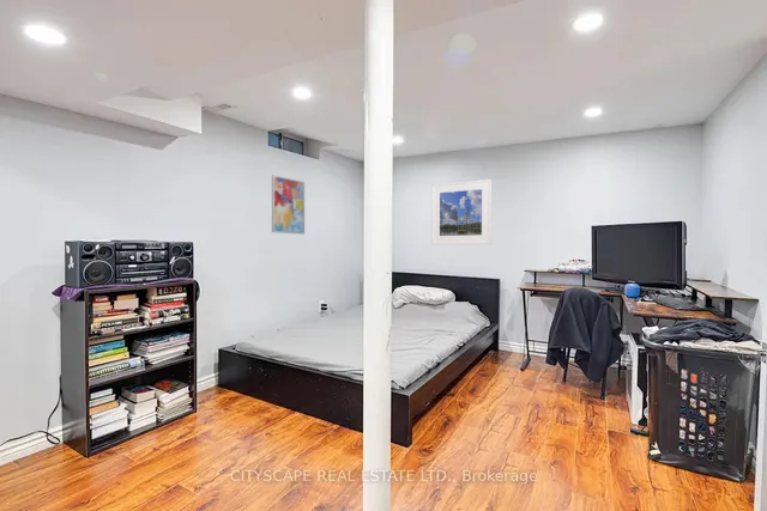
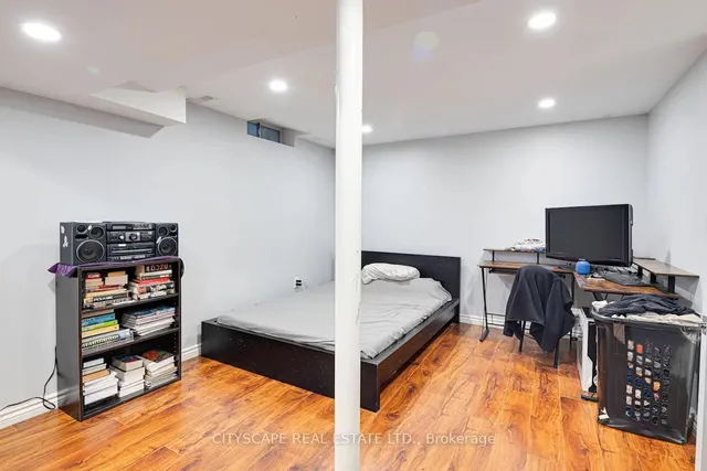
- wall art (289, 206)
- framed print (460, 213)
